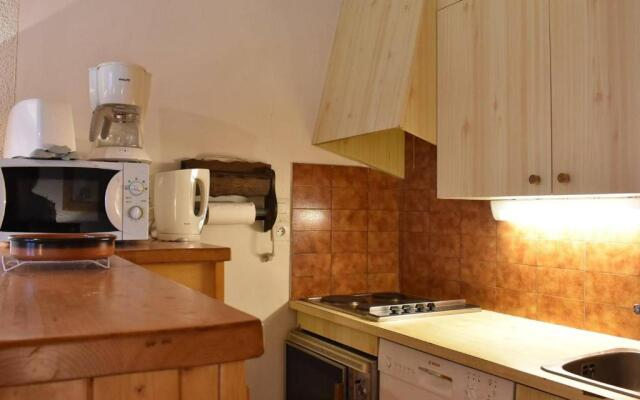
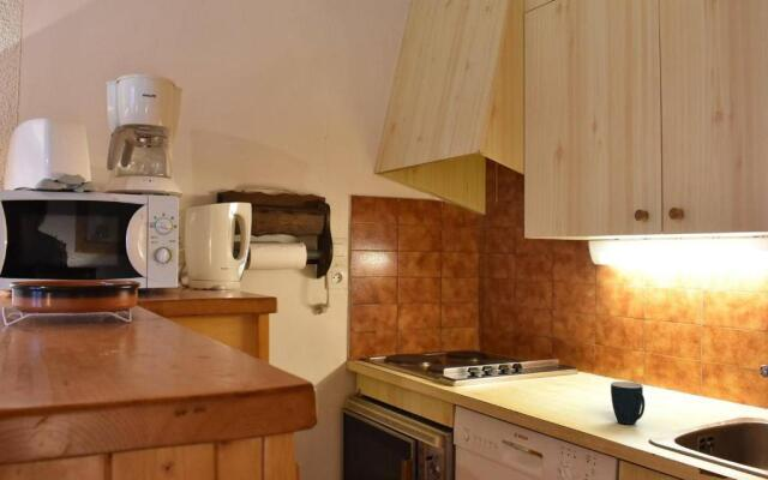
+ mug (630, 404)
